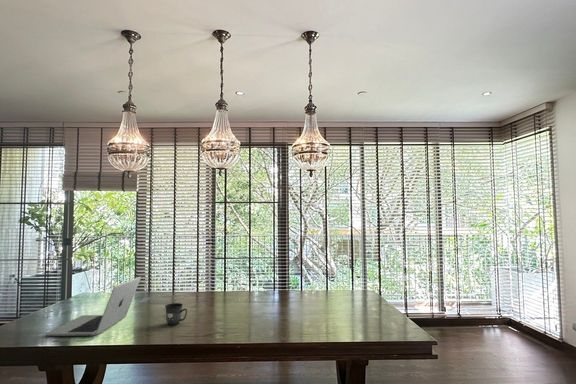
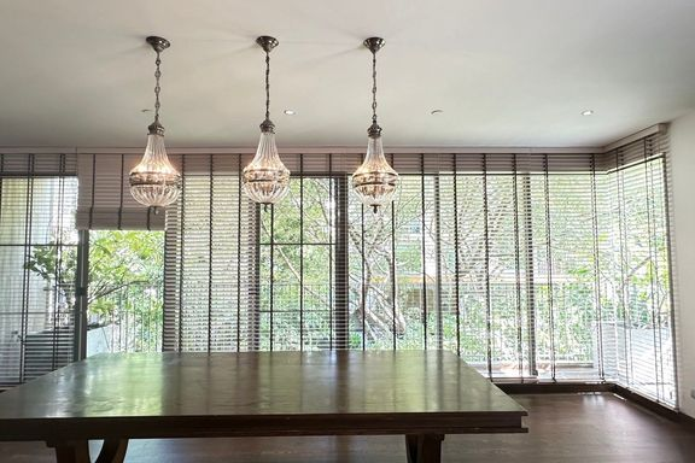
- laptop (106, 306)
- mug (176, 314)
